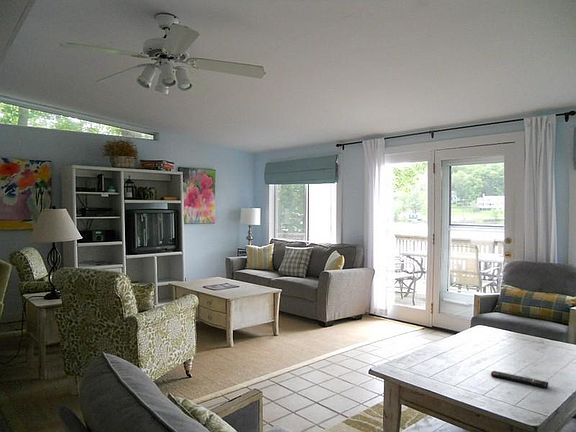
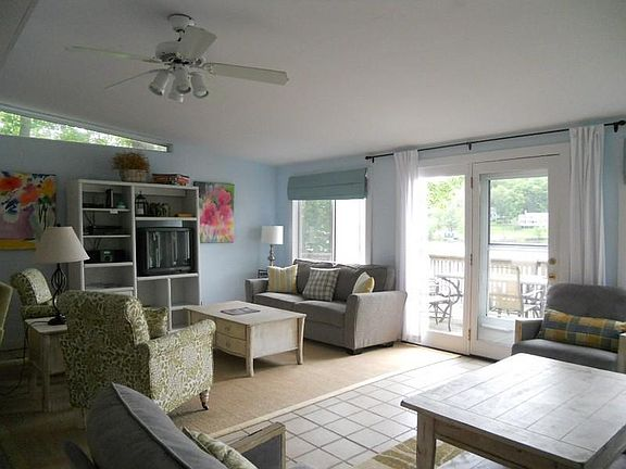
- remote control (518, 379)
